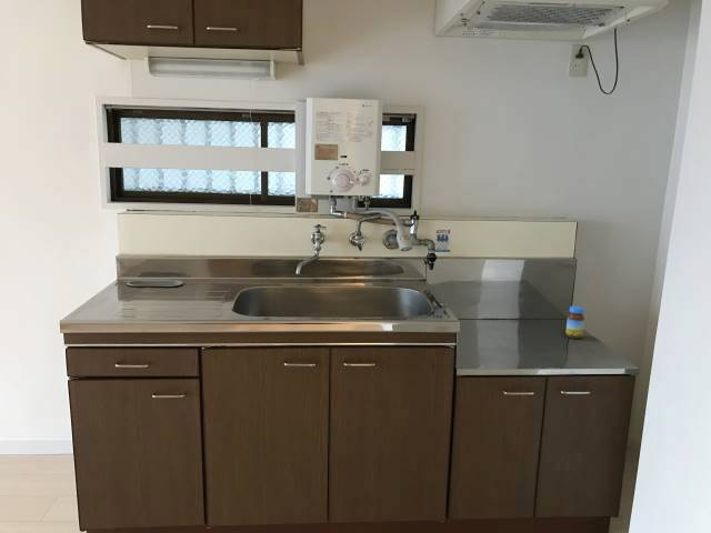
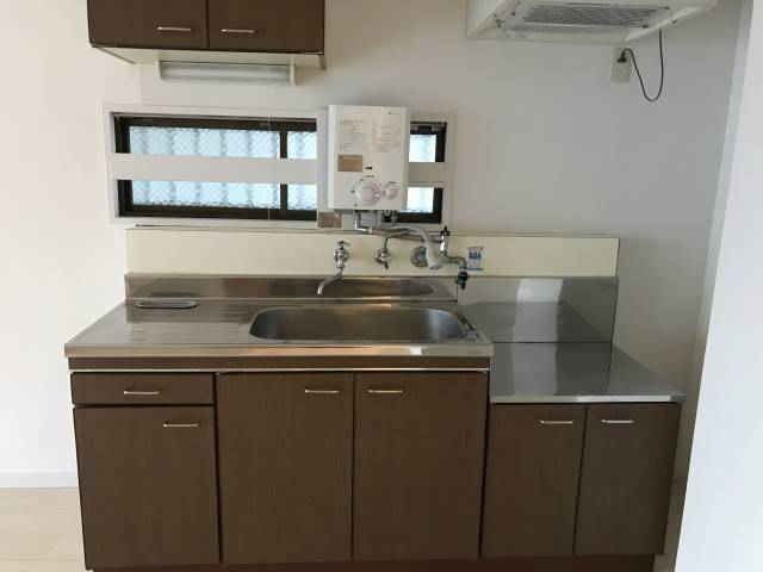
- jar (574, 321)
